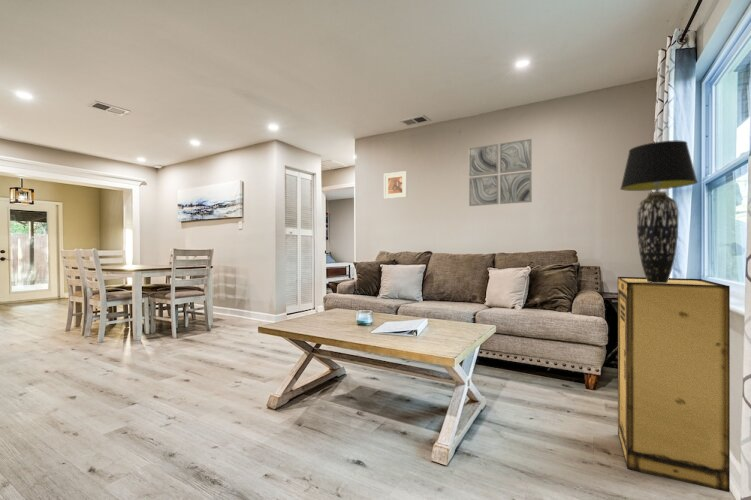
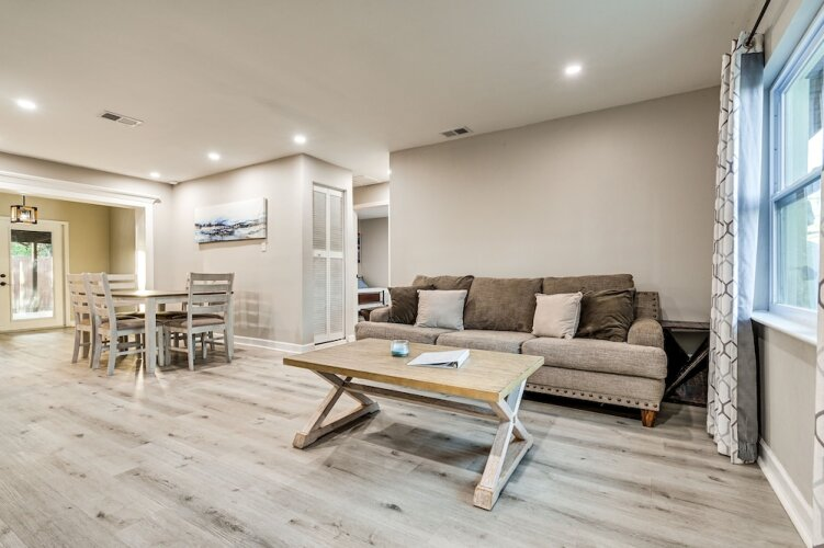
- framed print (395, 185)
- table lamp (657, 214)
- wall art (498, 173)
- storage cabinet (666, 370)
